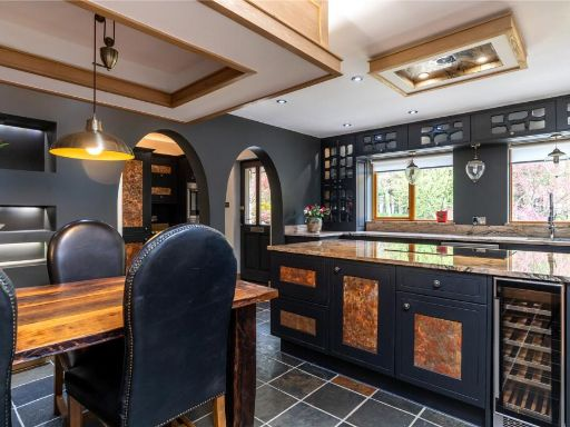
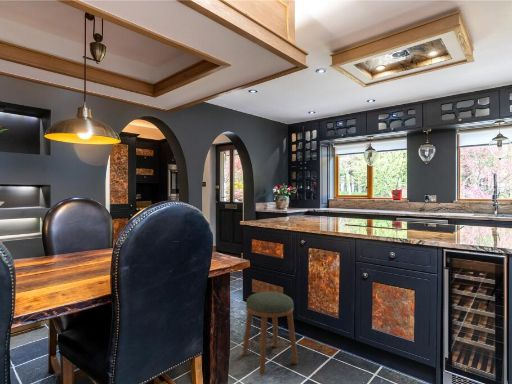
+ stool (266, 327)
